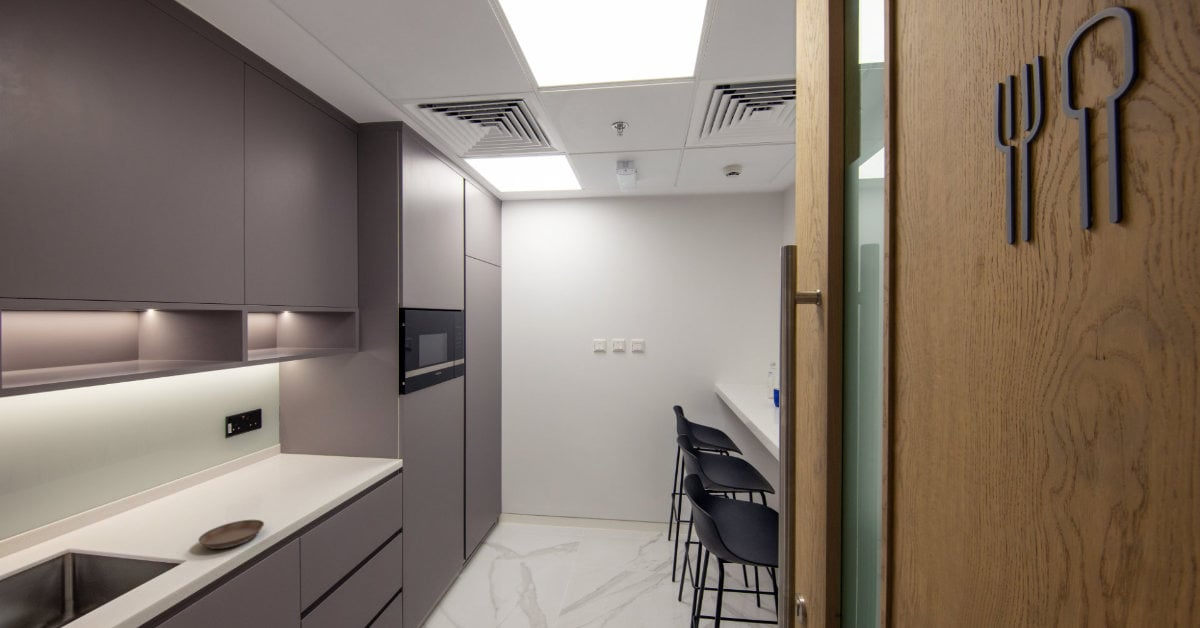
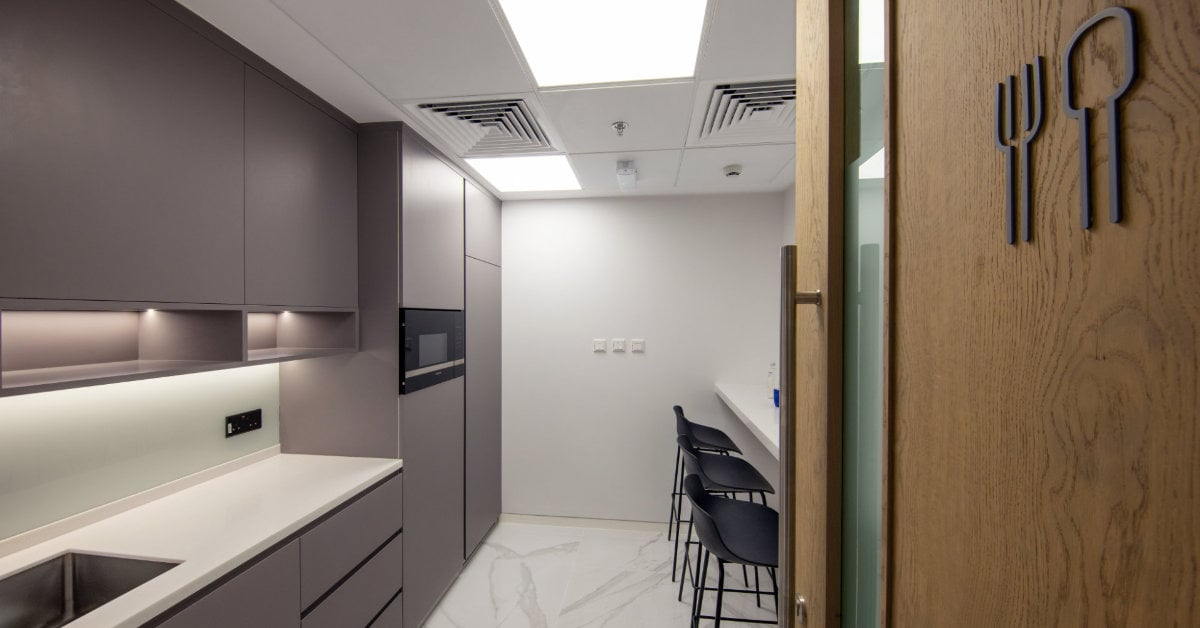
- saucer (232, 535)
